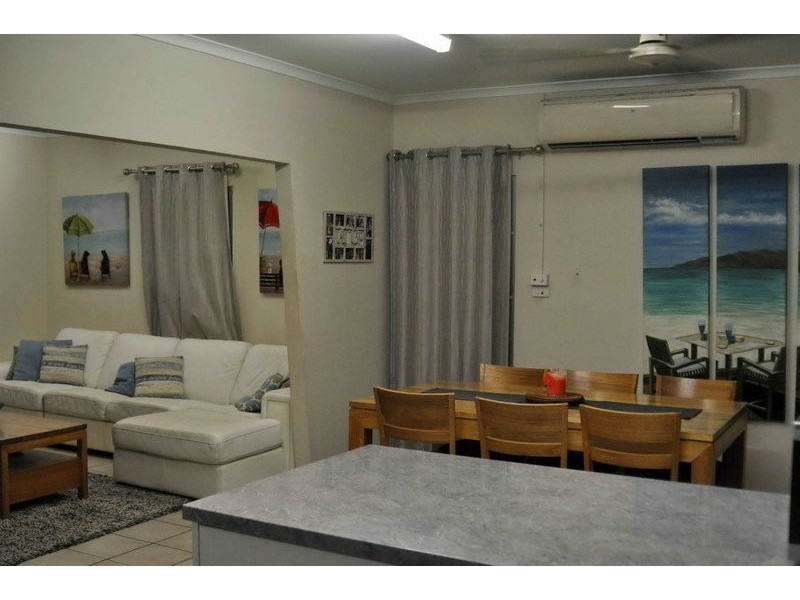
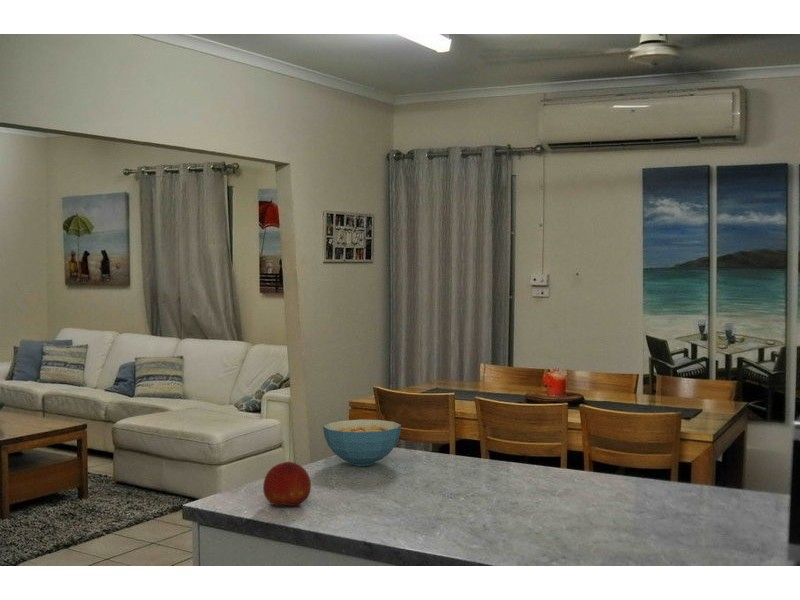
+ cereal bowl (362, 444)
+ fruit (287, 483)
